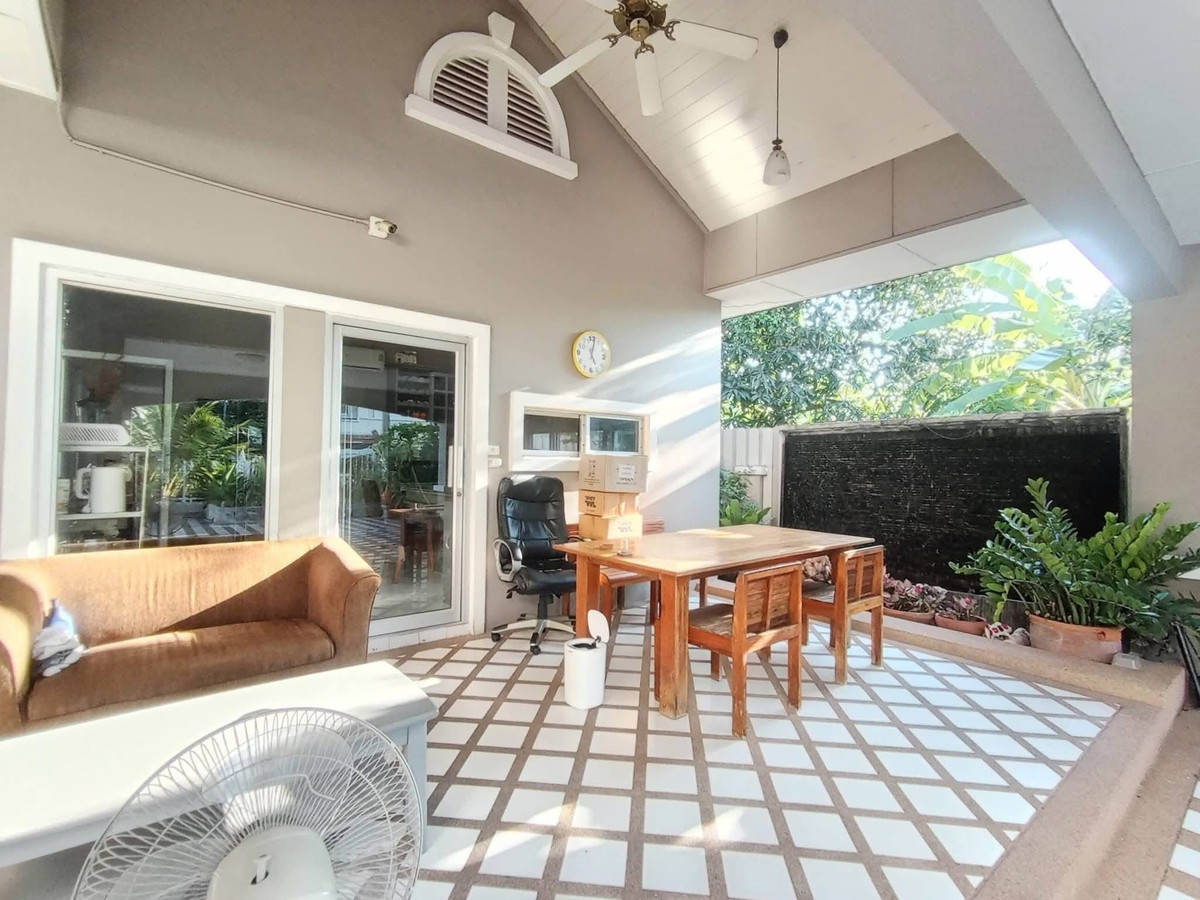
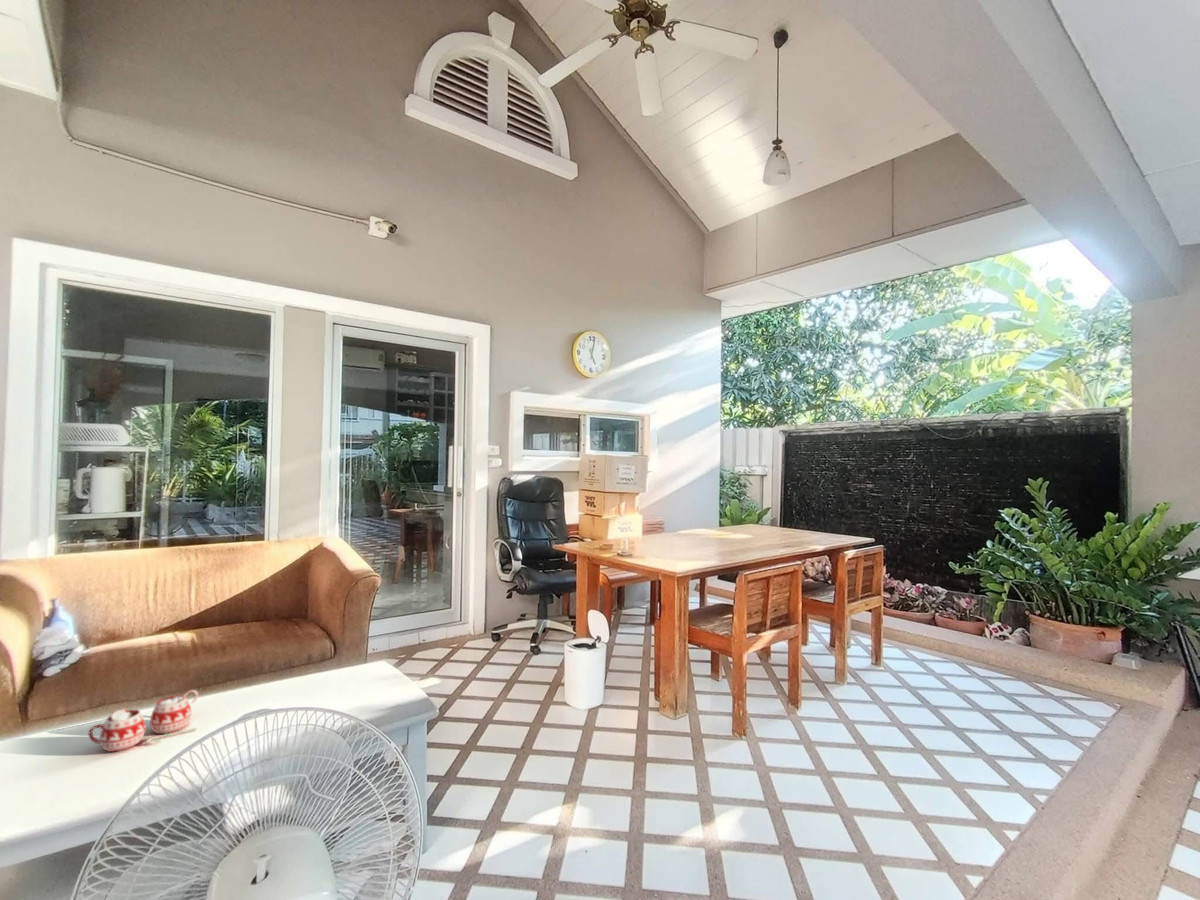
+ mug (151, 715)
